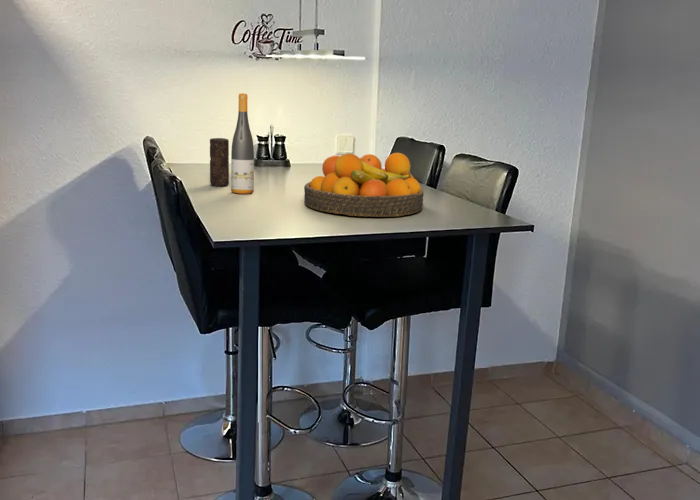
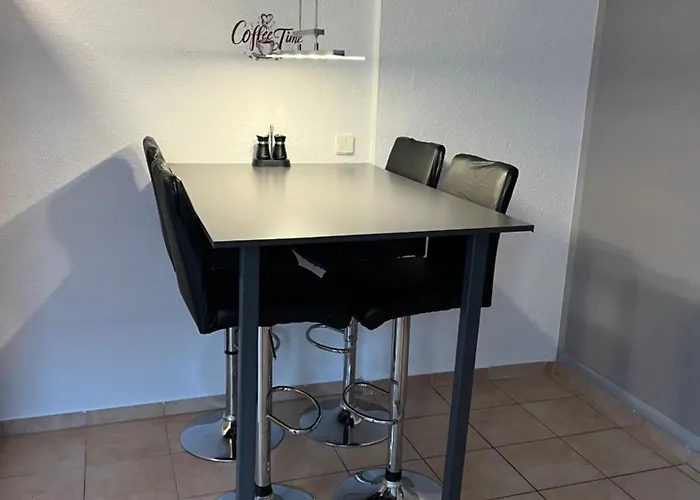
- candle (219, 161)
- wine bottle (242, 143)
- fruit bowl (364, 179)
